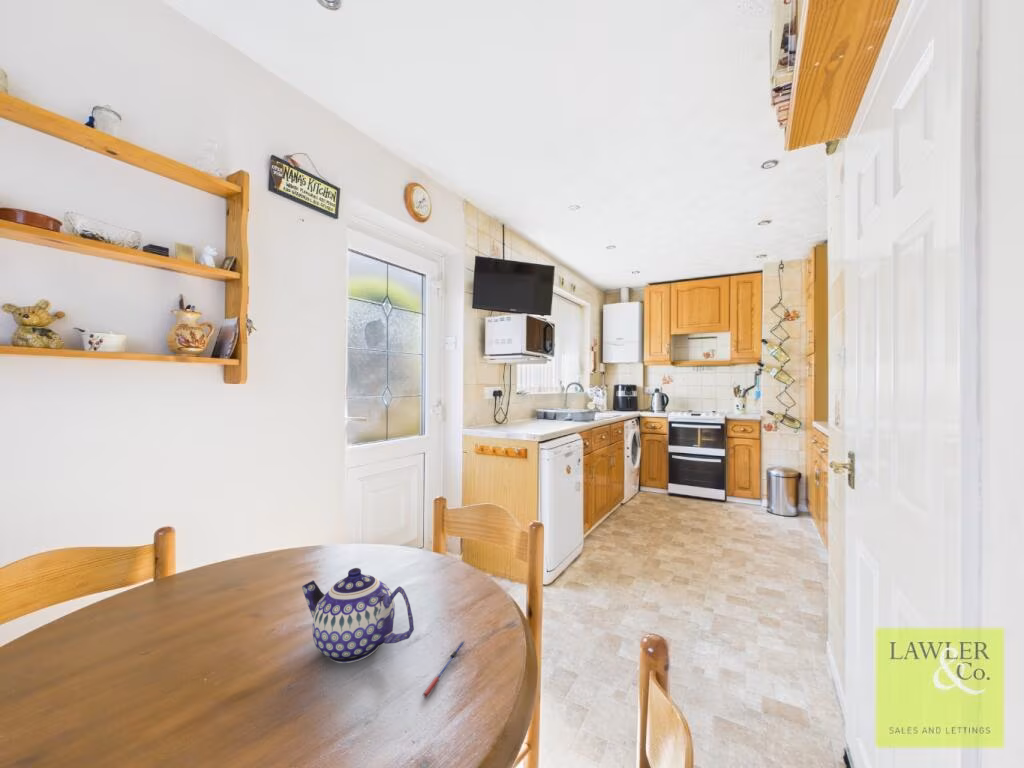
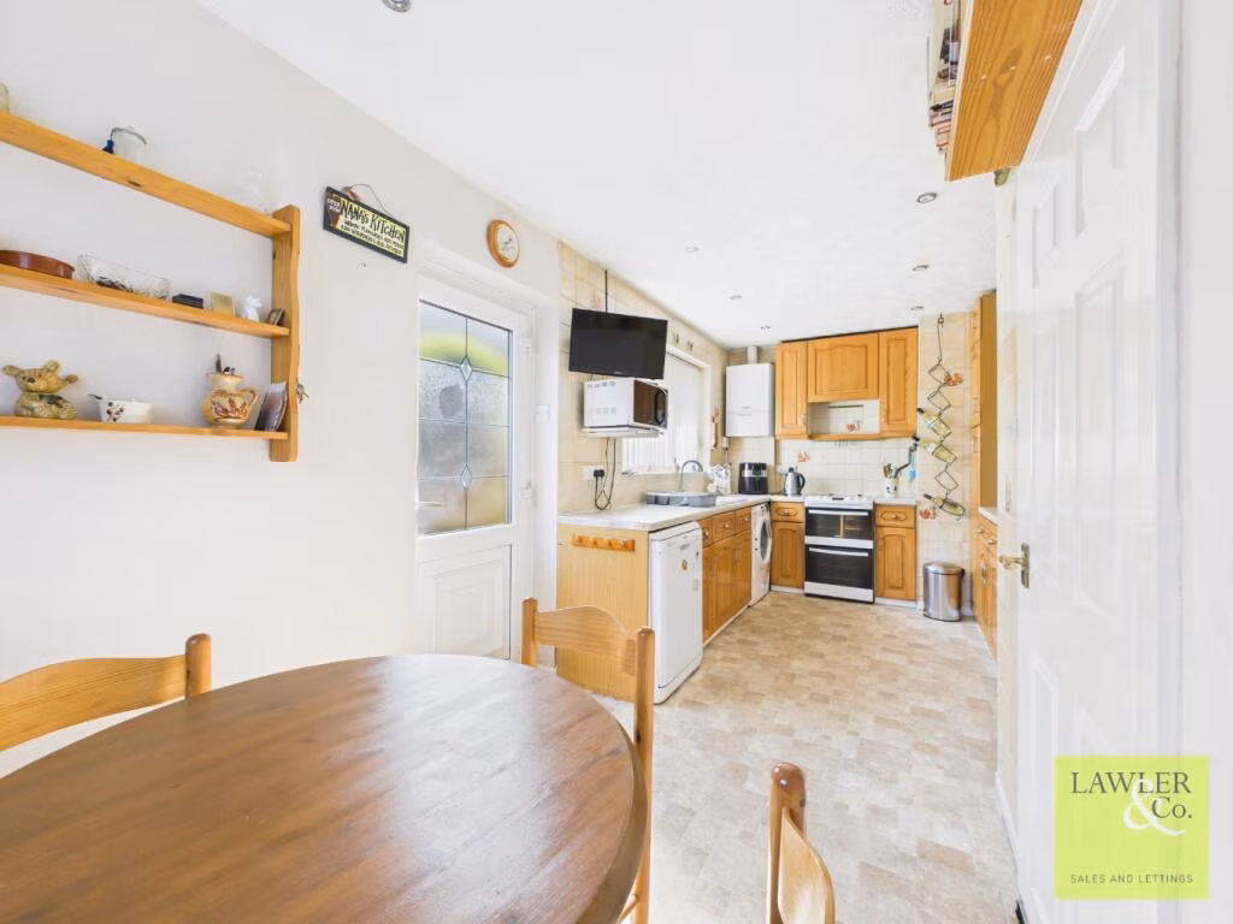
- pen (446, 664)
- teapot (356, 607)
